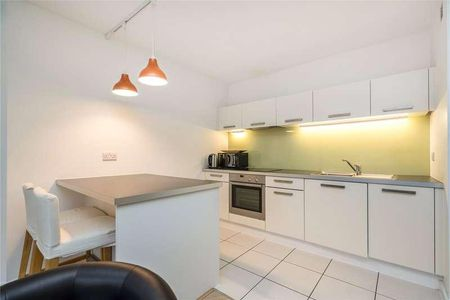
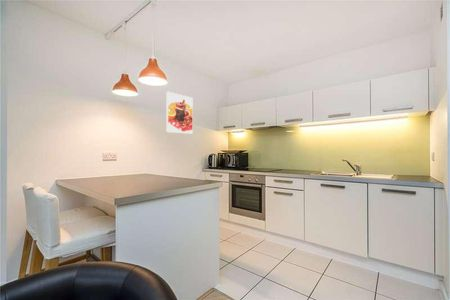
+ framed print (180, 114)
